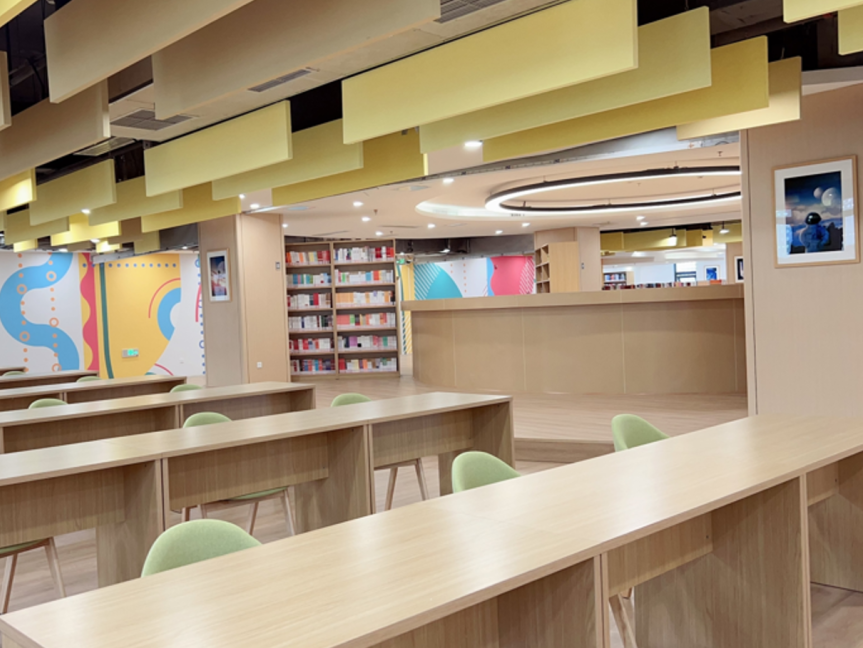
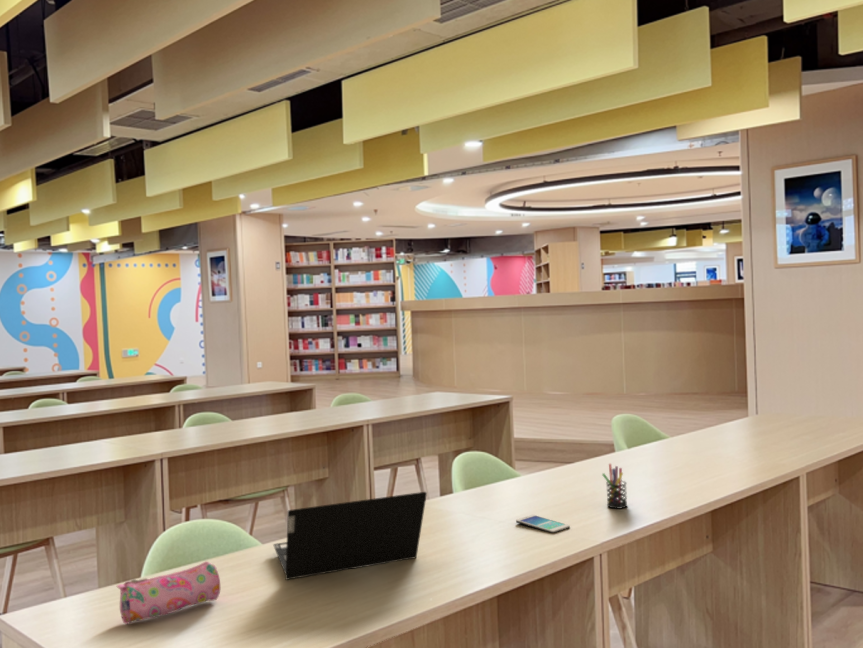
+ pen holder (613, 485)
+ laptop computer (345, 522)
+ smartphone (542, 523)
+ pencil case (169, 591)
